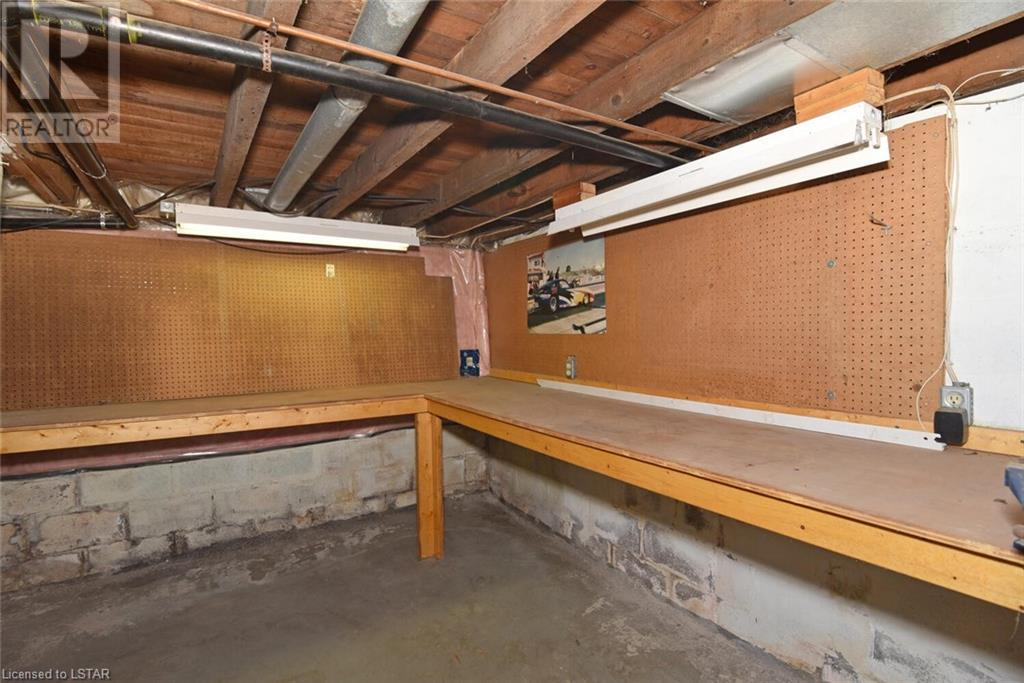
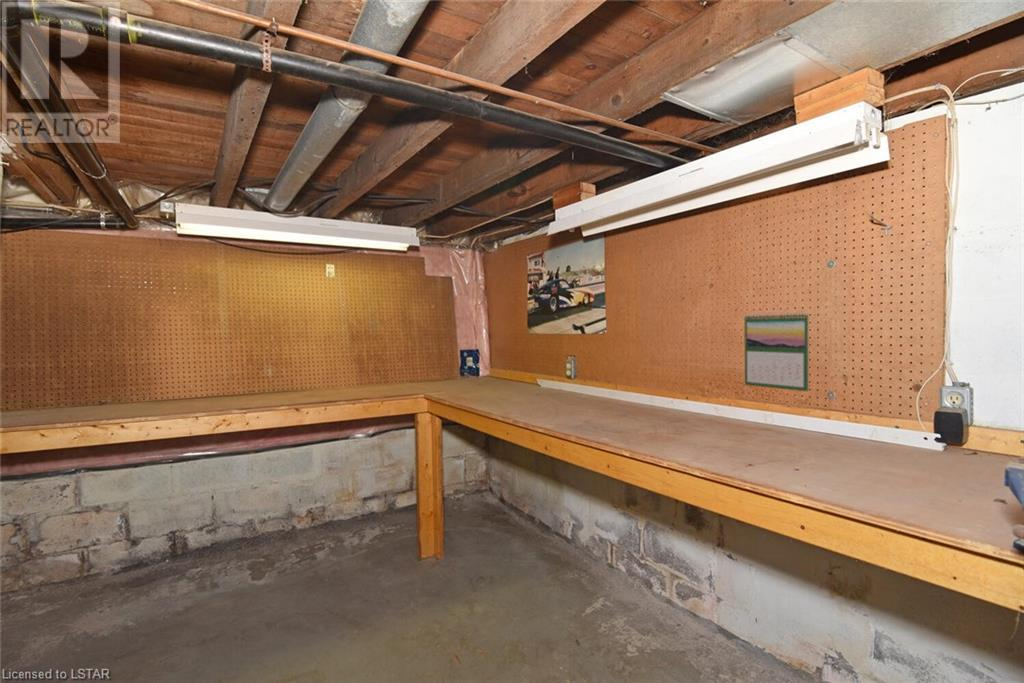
+ calendar (774, 350)
